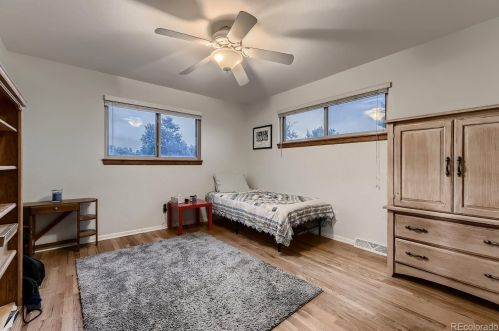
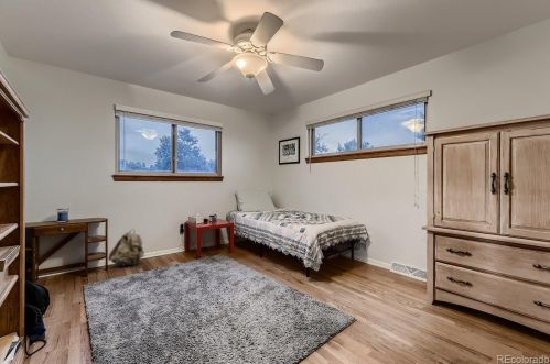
+ backpack (126, 247)
